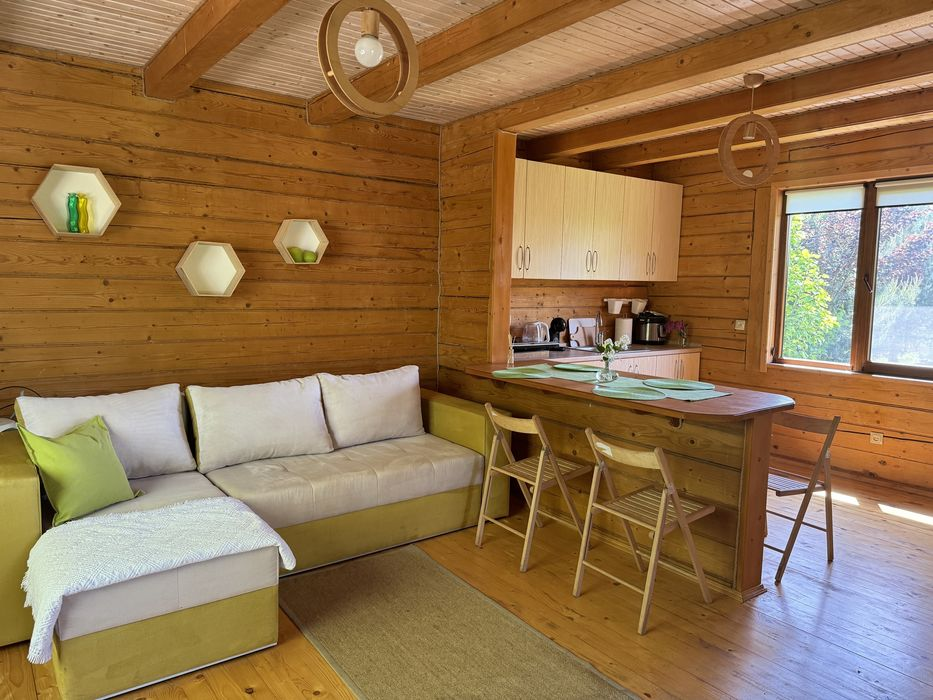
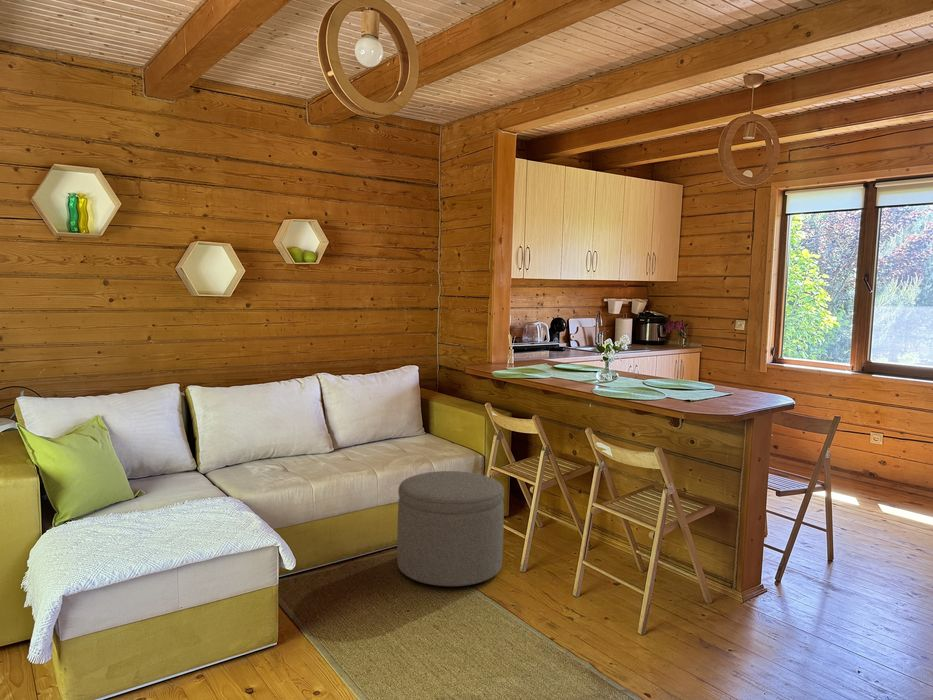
+ ottoman (450, 524)
